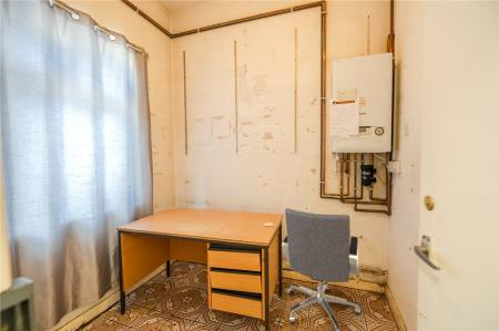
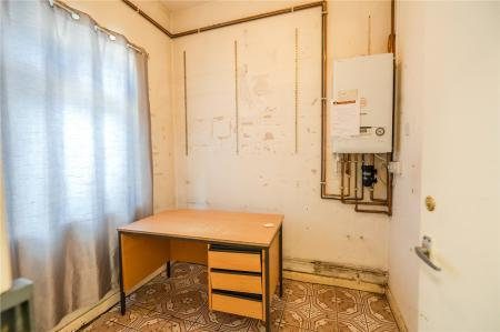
- office chair (319, 257)
